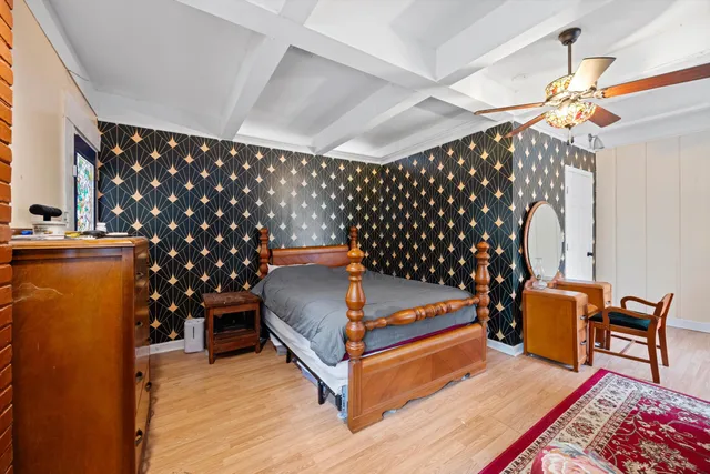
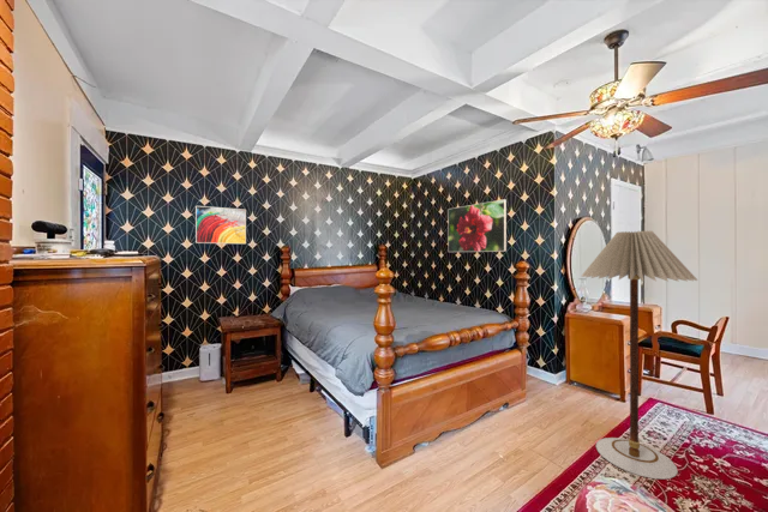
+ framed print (474, 228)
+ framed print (221, 225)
+ floor lamp (634, 344)
